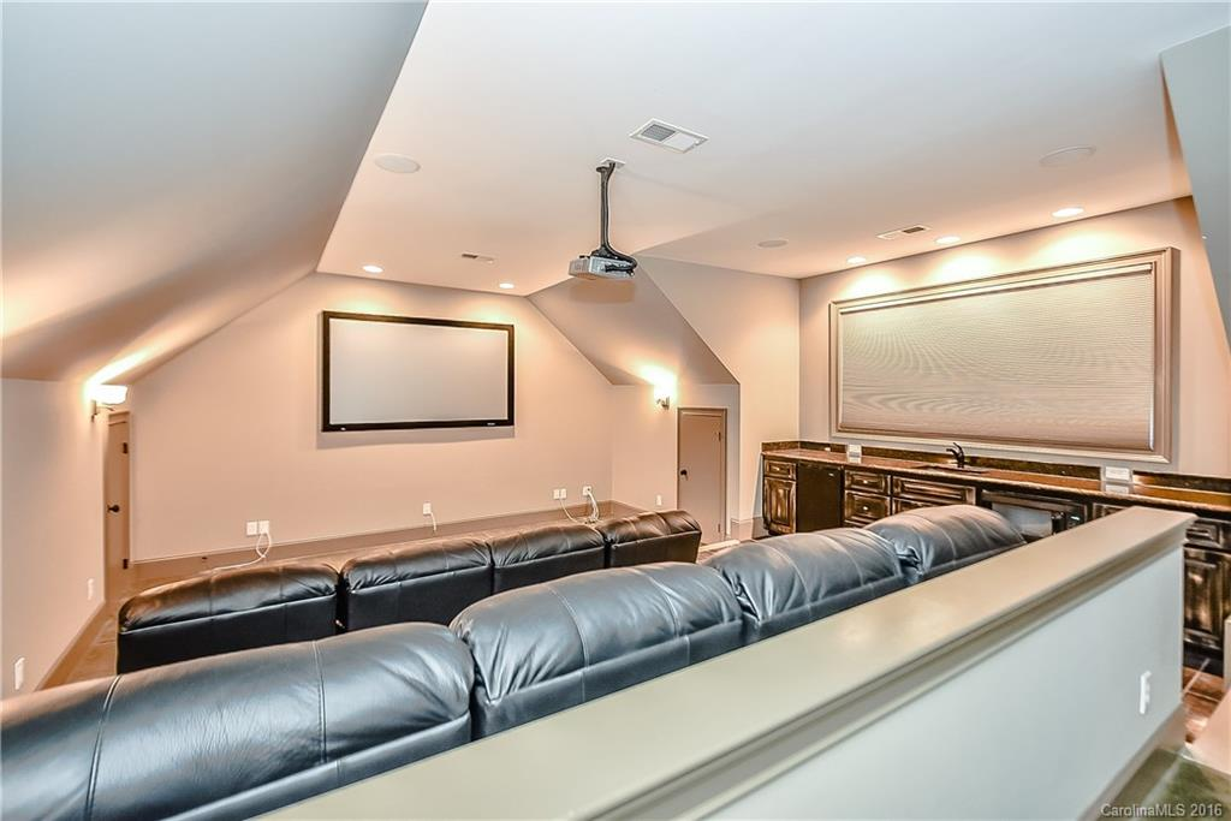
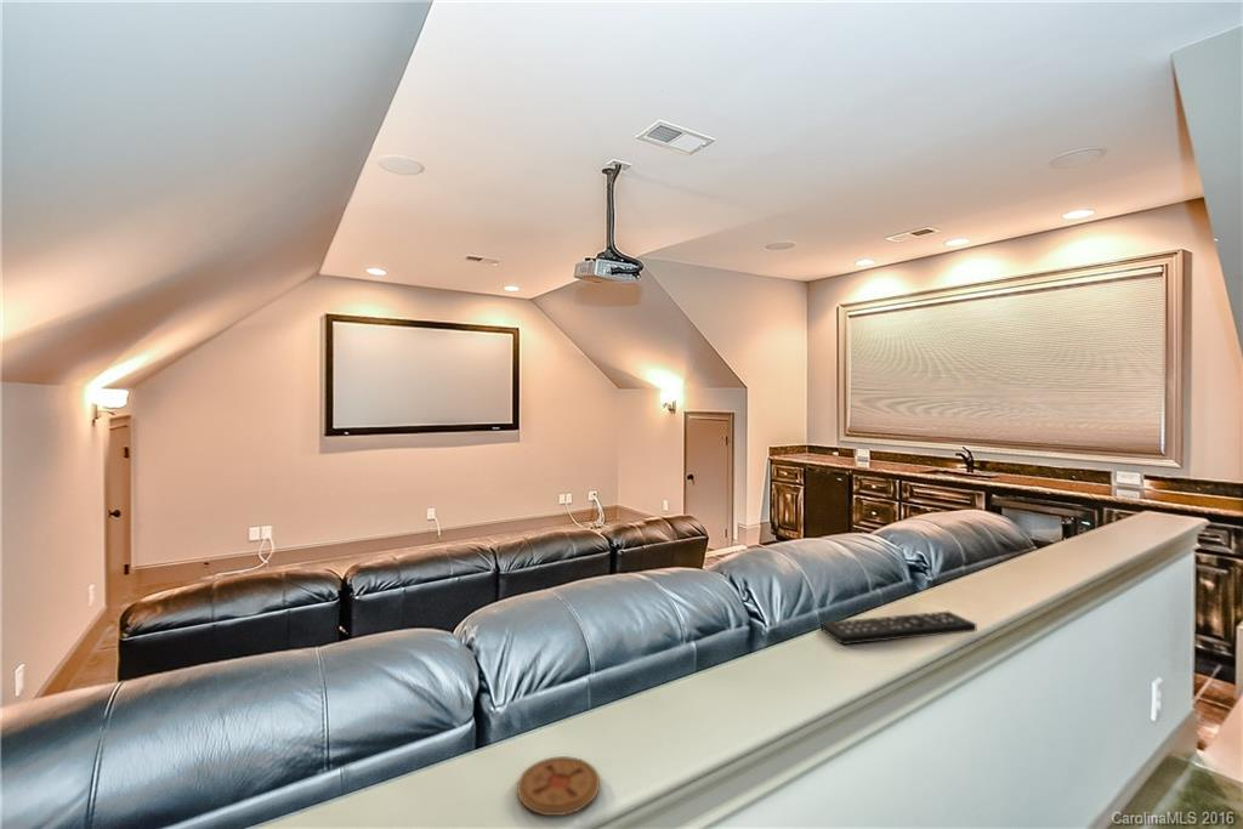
+ coaster (558, 783)
+ remote control (898, 625)
